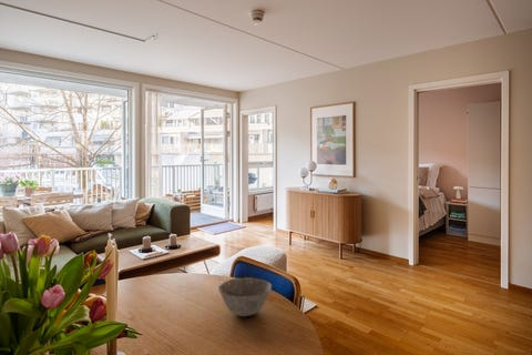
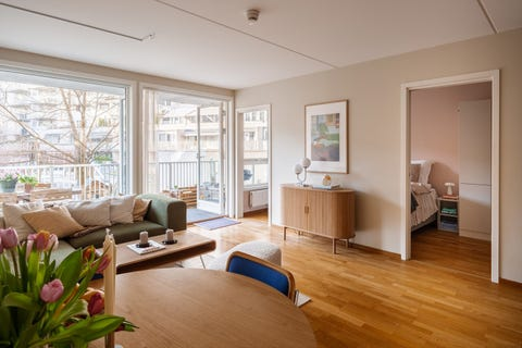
- bowl (245, 300)
